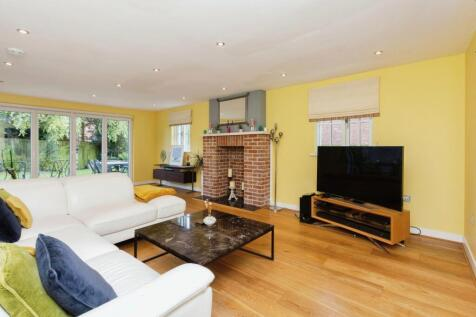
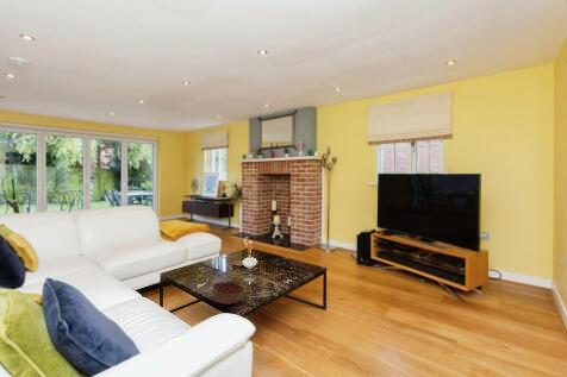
+ decorative bowl (228, 291)
